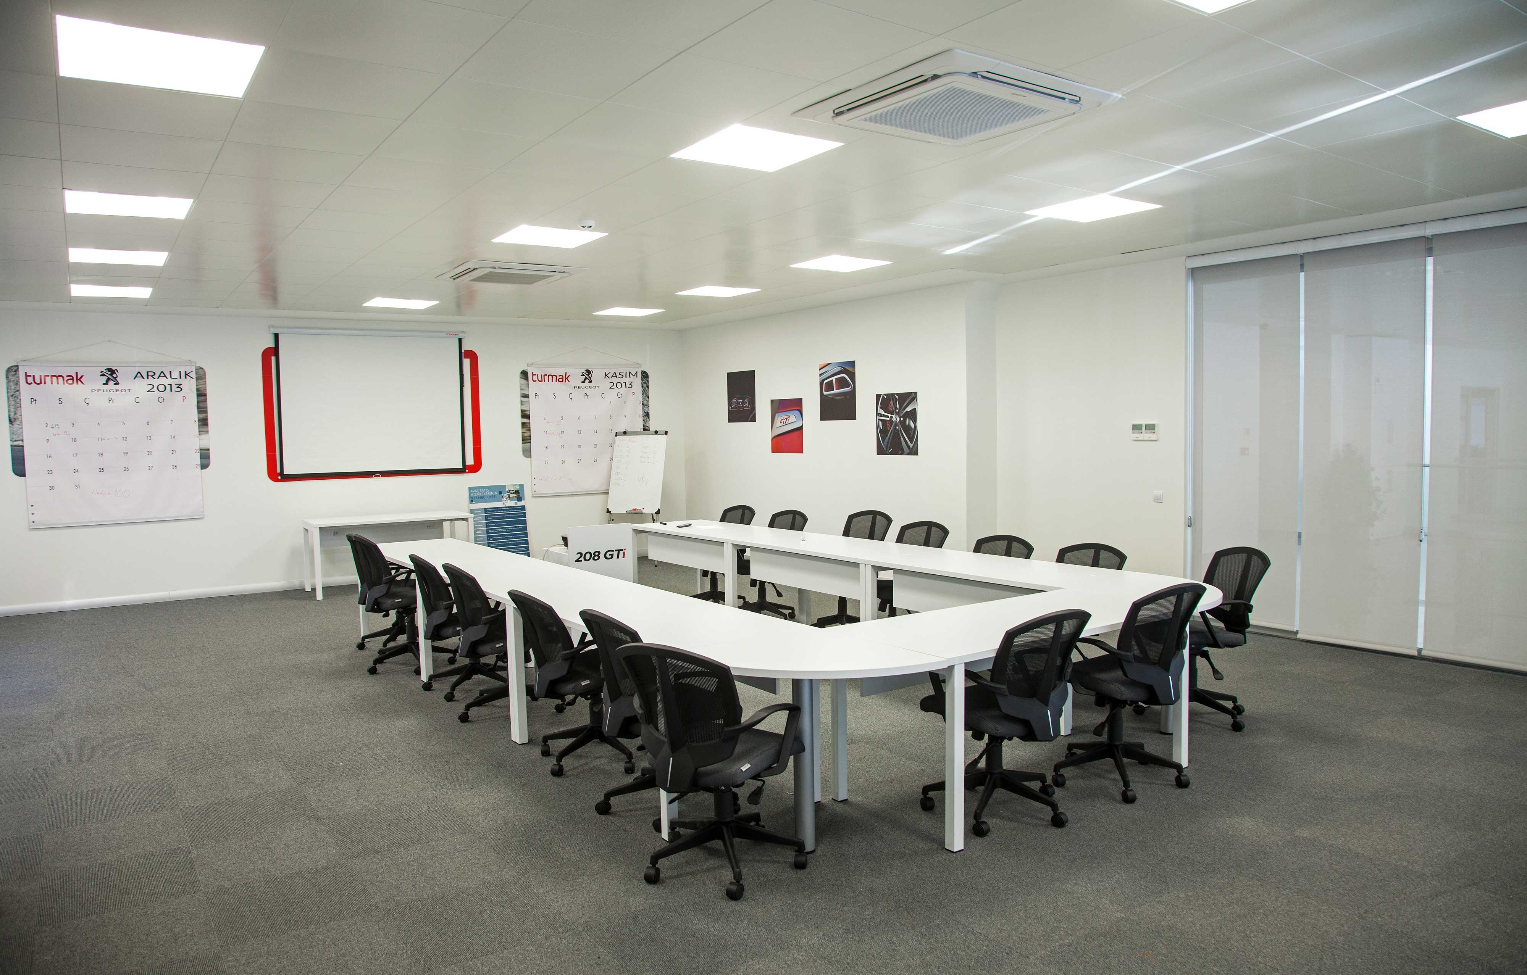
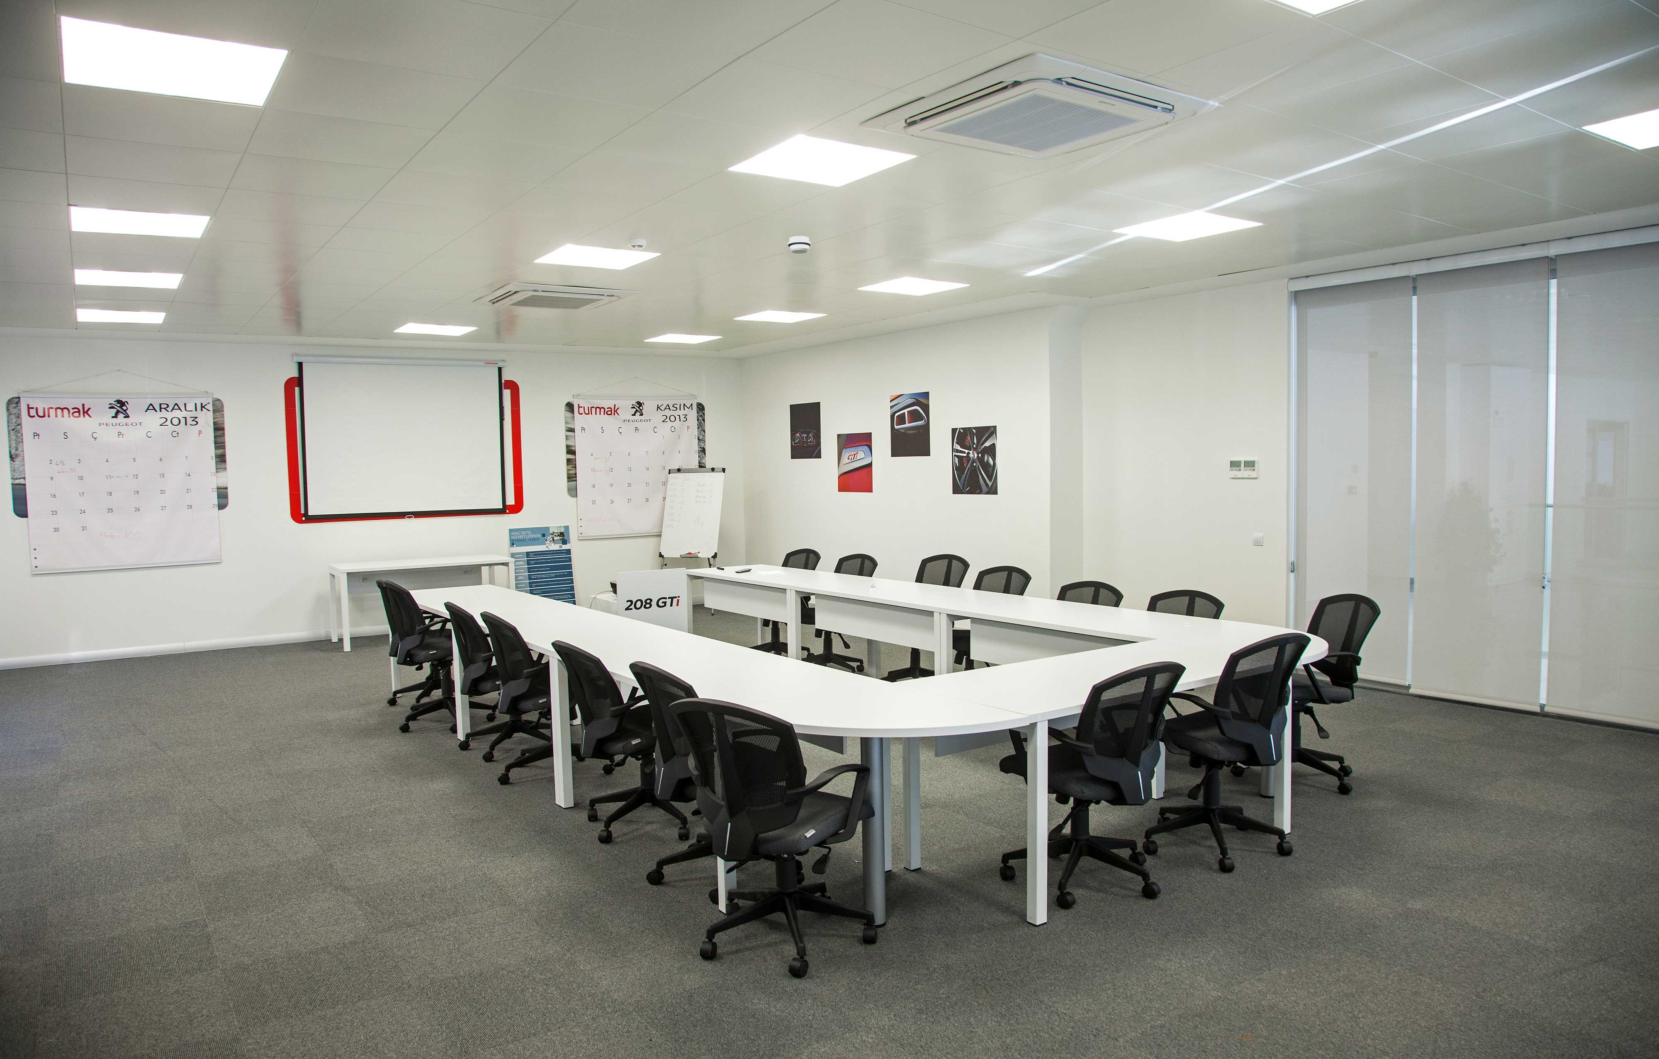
+ smoke detector (799, 245)
